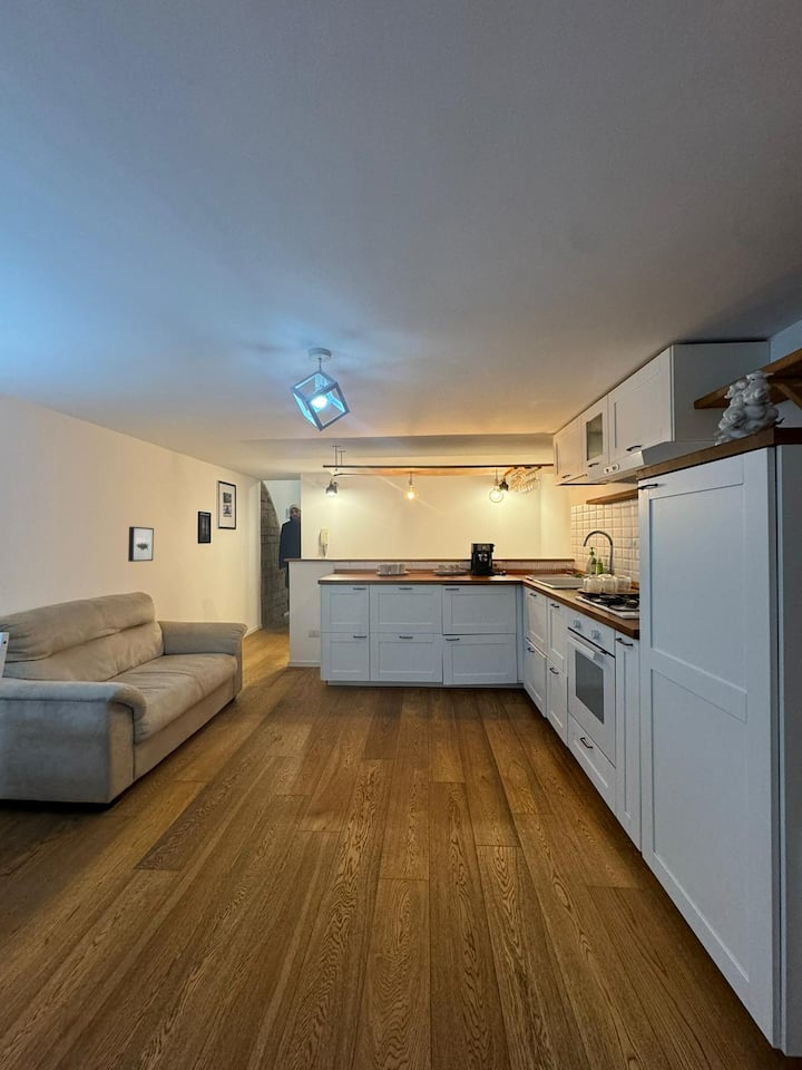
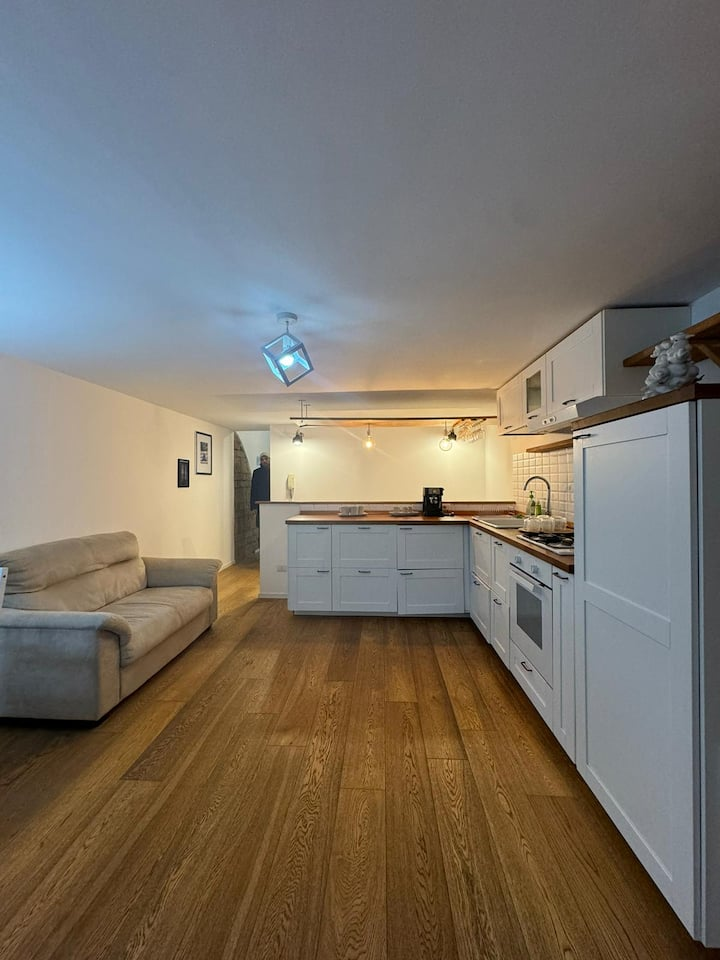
- wall art (140, 544)
